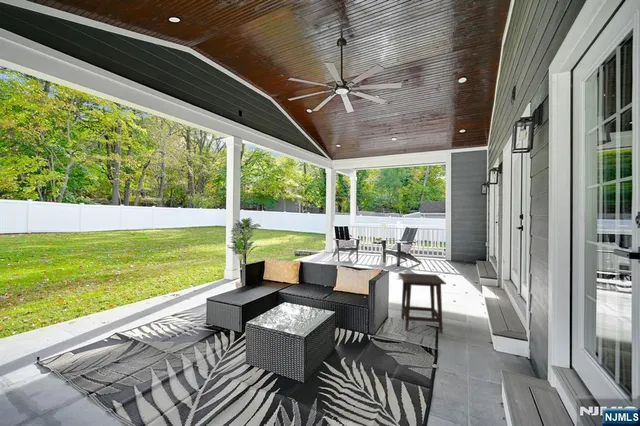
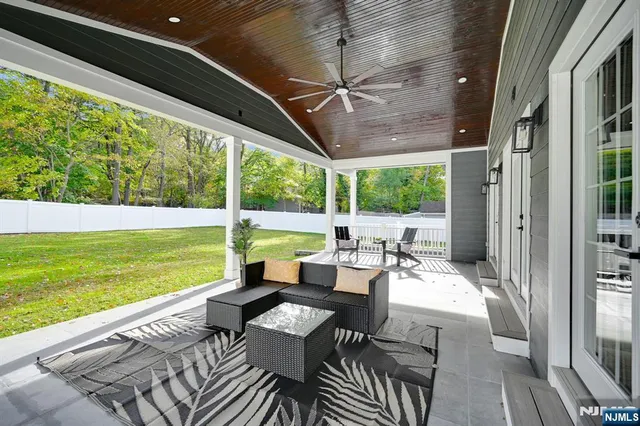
- side table (420, 307)
